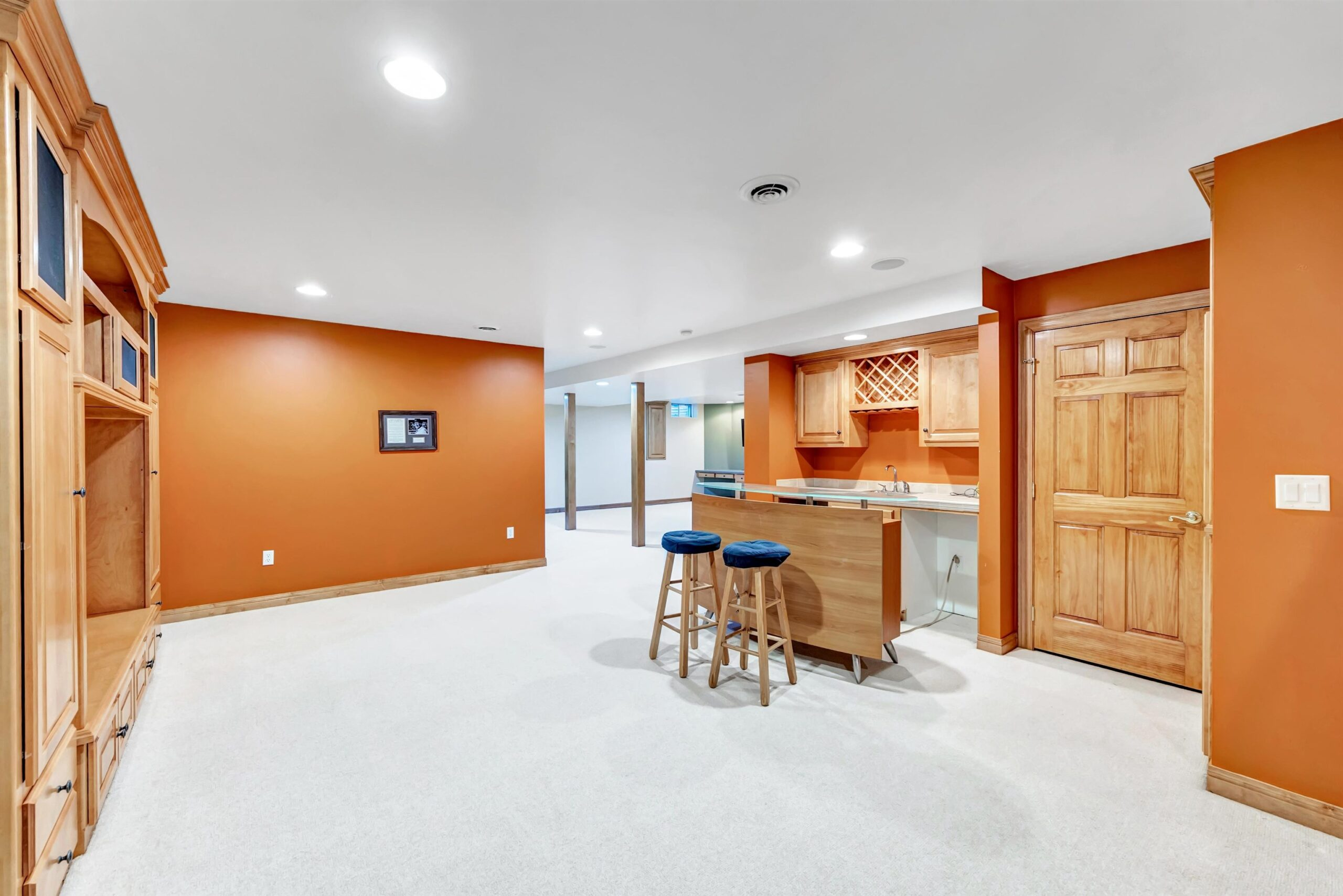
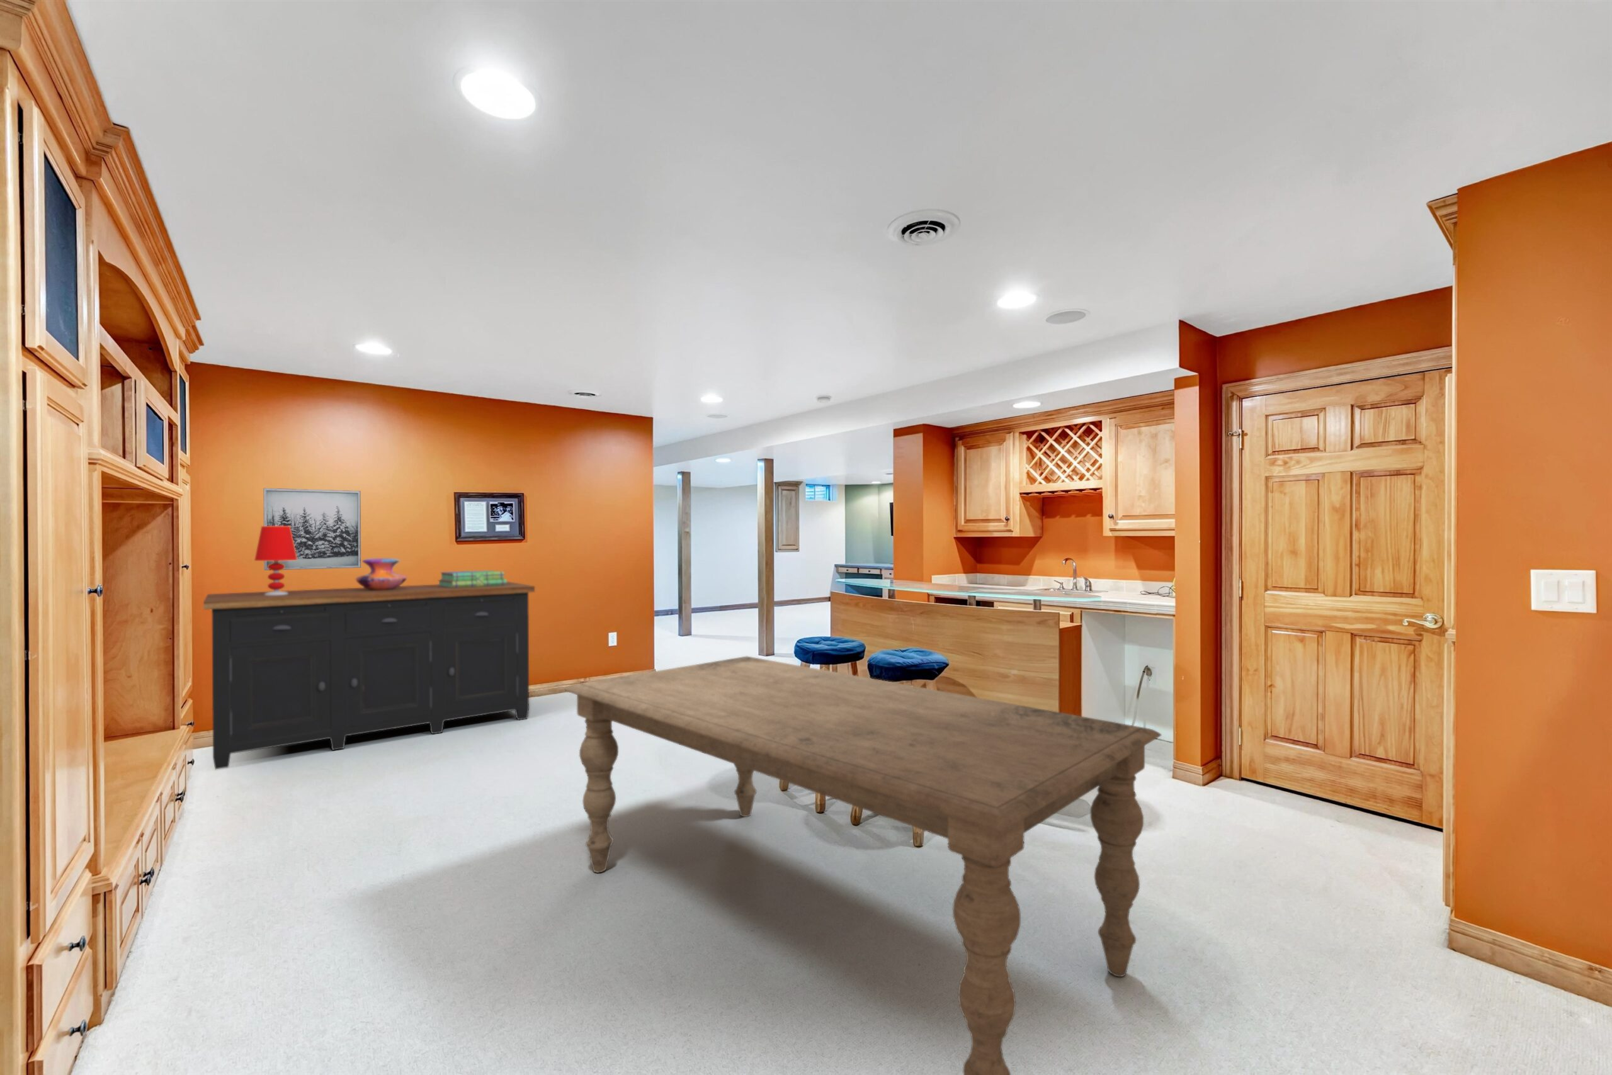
+ stack of books (472, 578)
+ table lamp (276, 559)
+ wall art (313, 529)
+ dining table (827, 797)
+ decorative vase (382, 573)
+ sideboard (382, 660)
